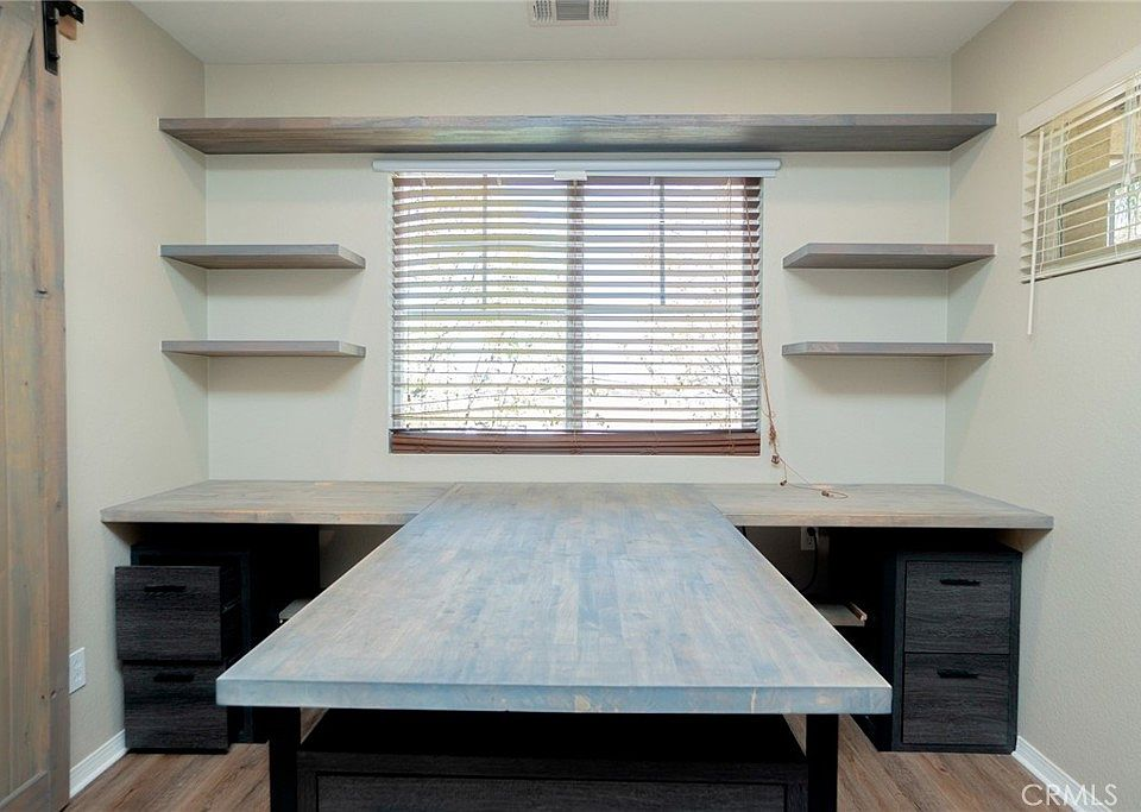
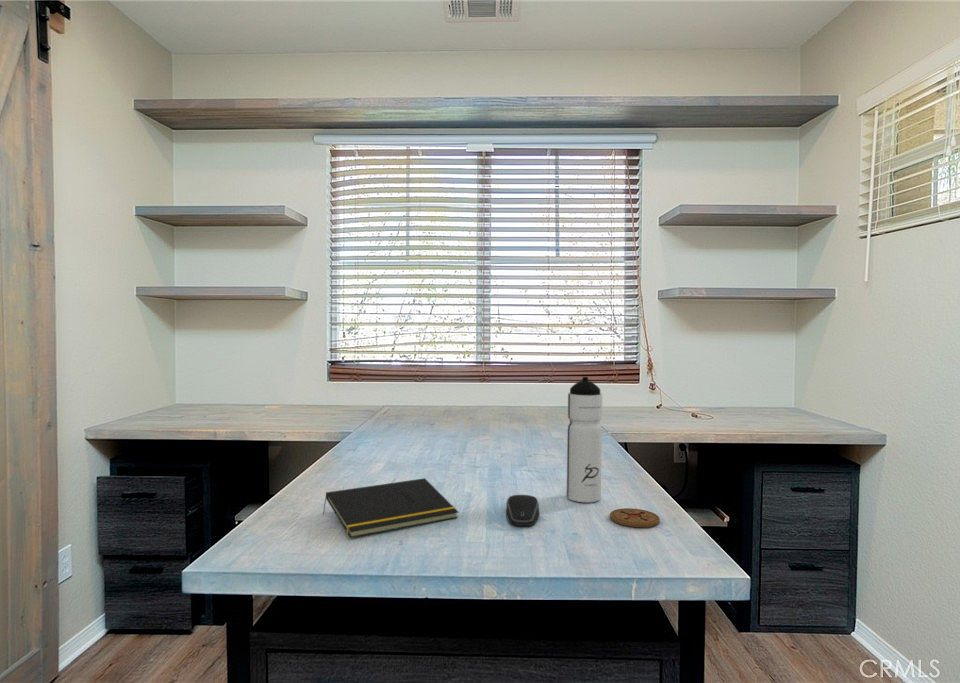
+ notepad (391, 504)
+ computer mouse (522, 507)
+ coaster (634, 517)
+ water bottle (584, 437)
